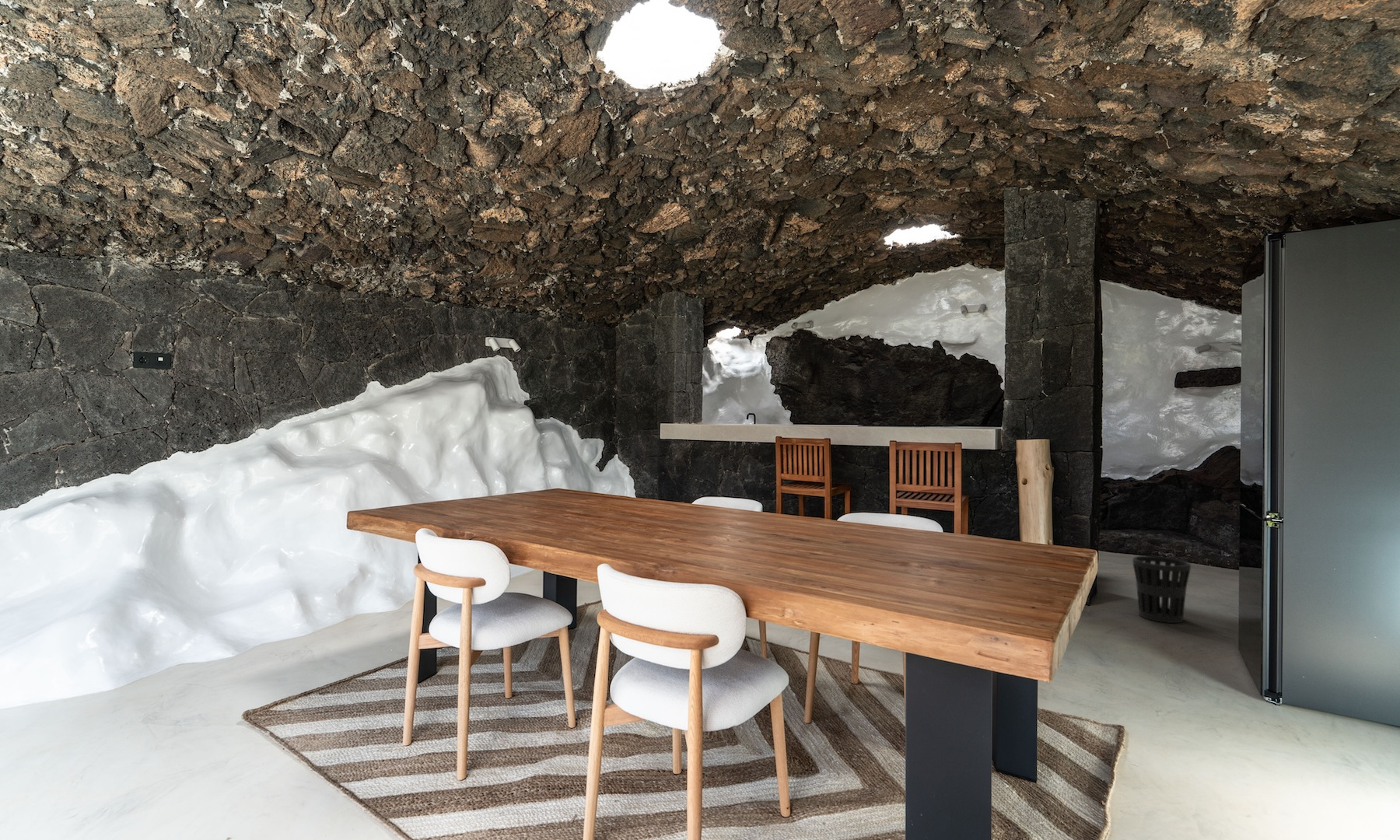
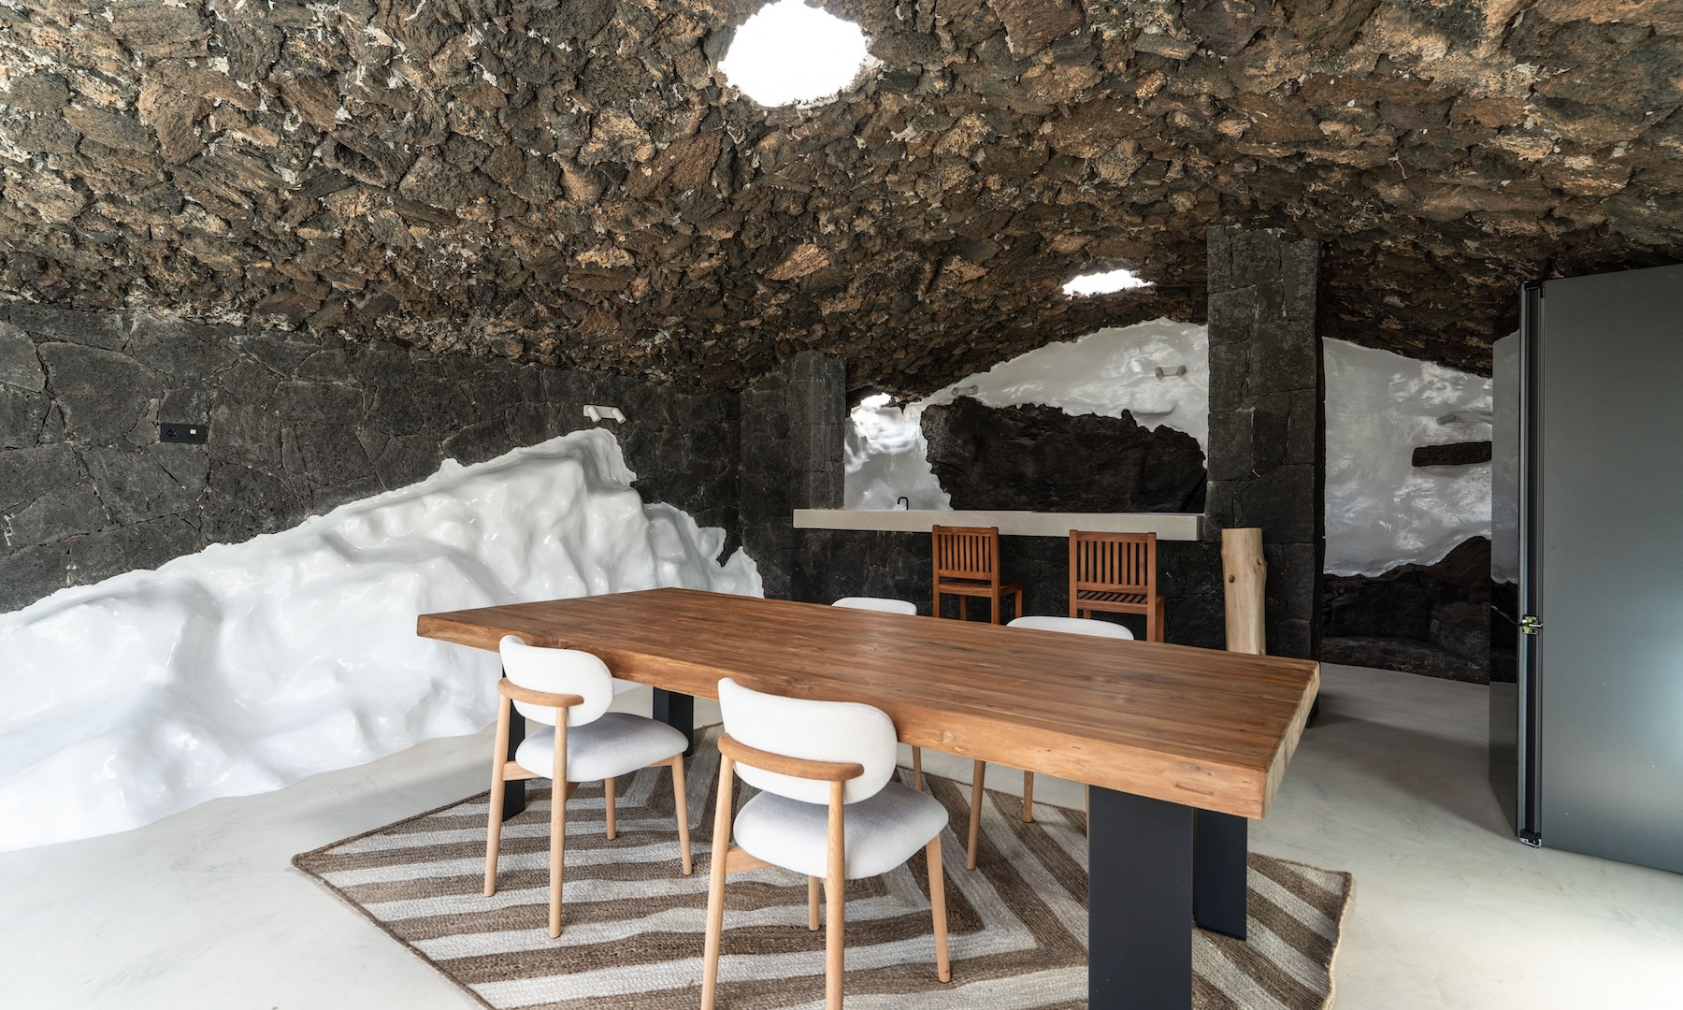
- wastebasket (1160, 589)
